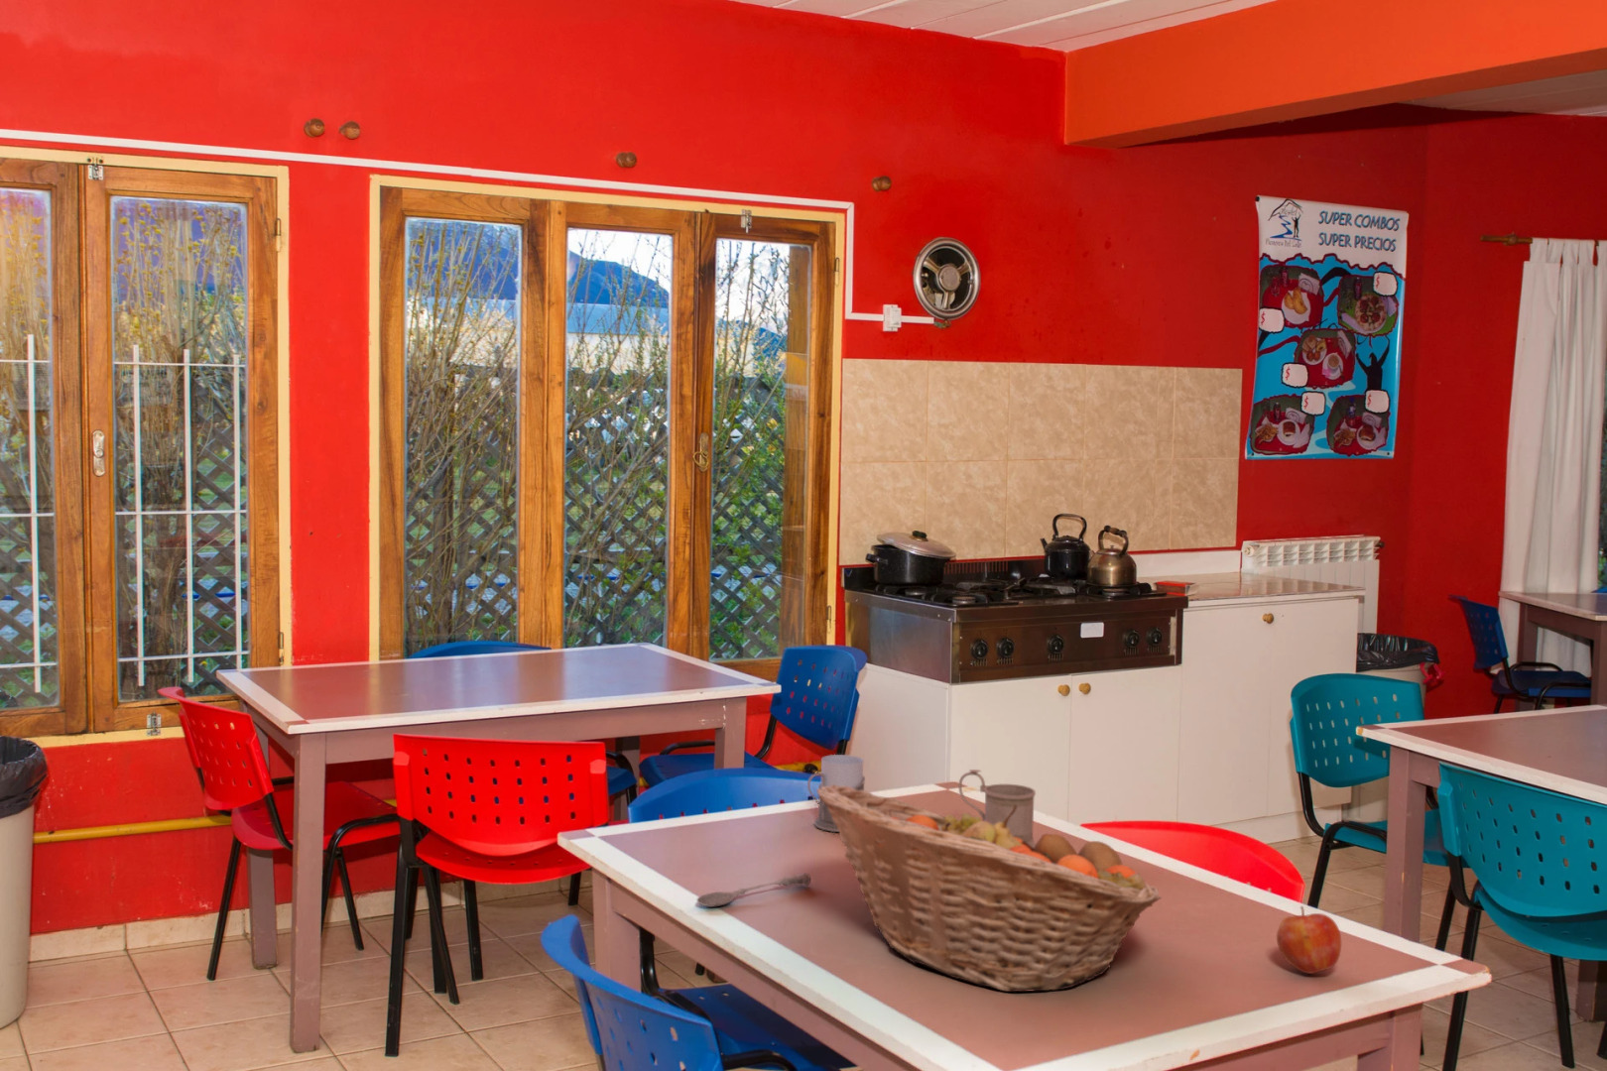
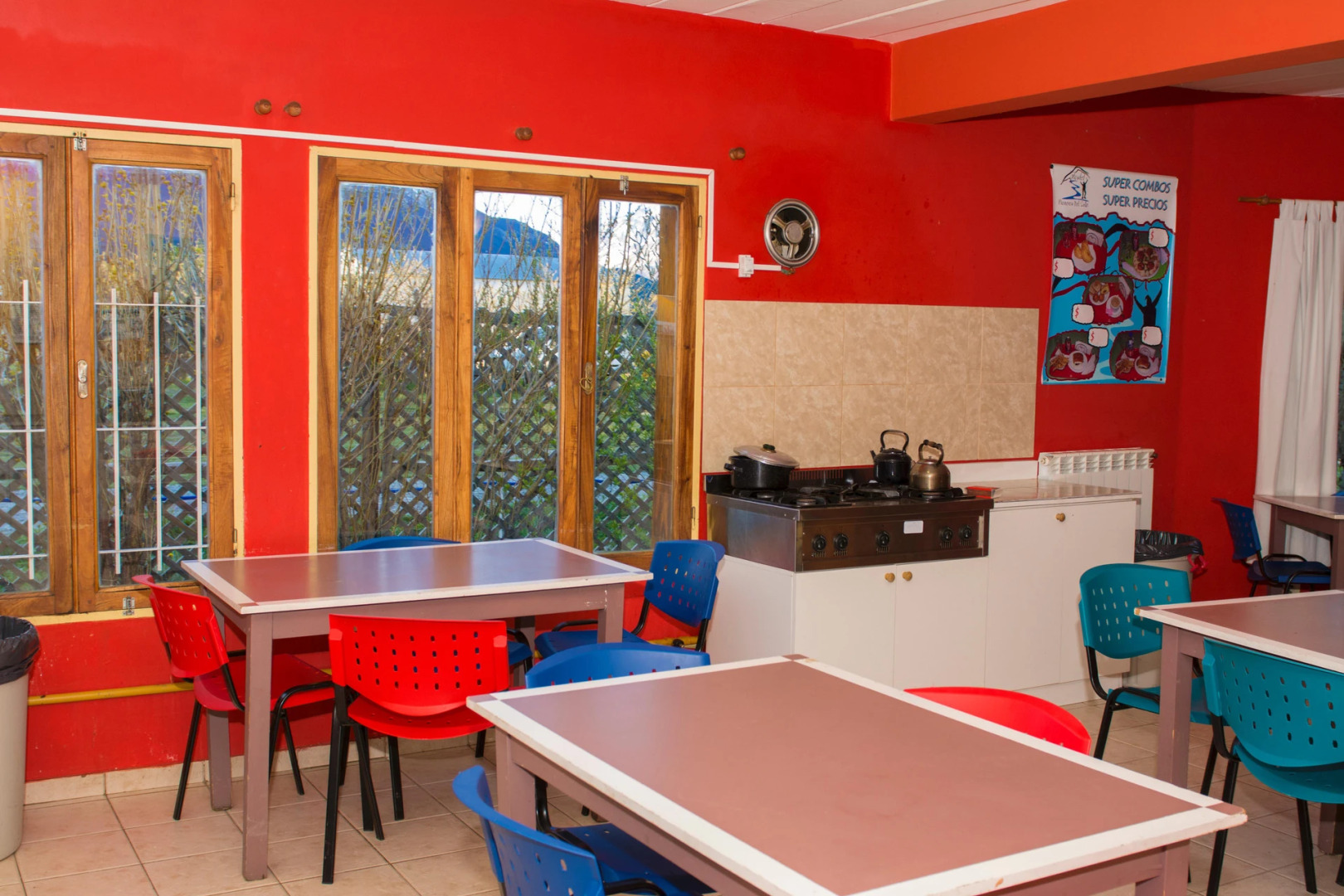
- fruit basket (980, 870)
- mug (996, 809)
- soupspoon (753, 888)
- mug (836, 785)
- apple (1308, 941)
